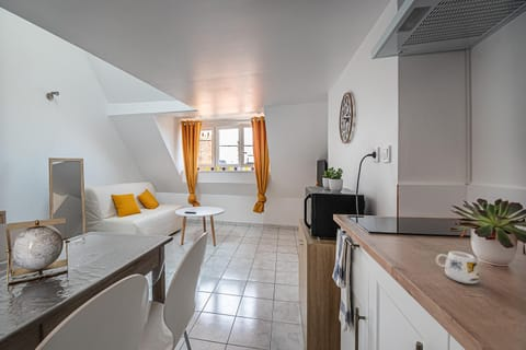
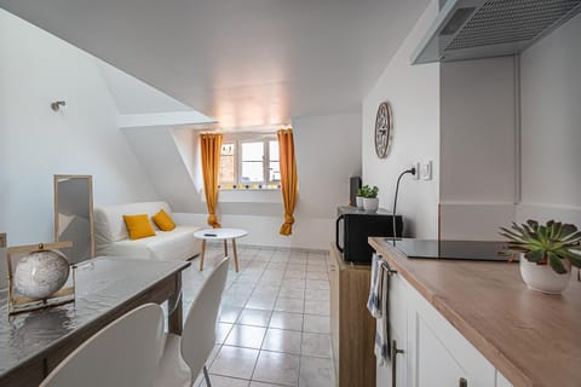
- mug (455, 261)
